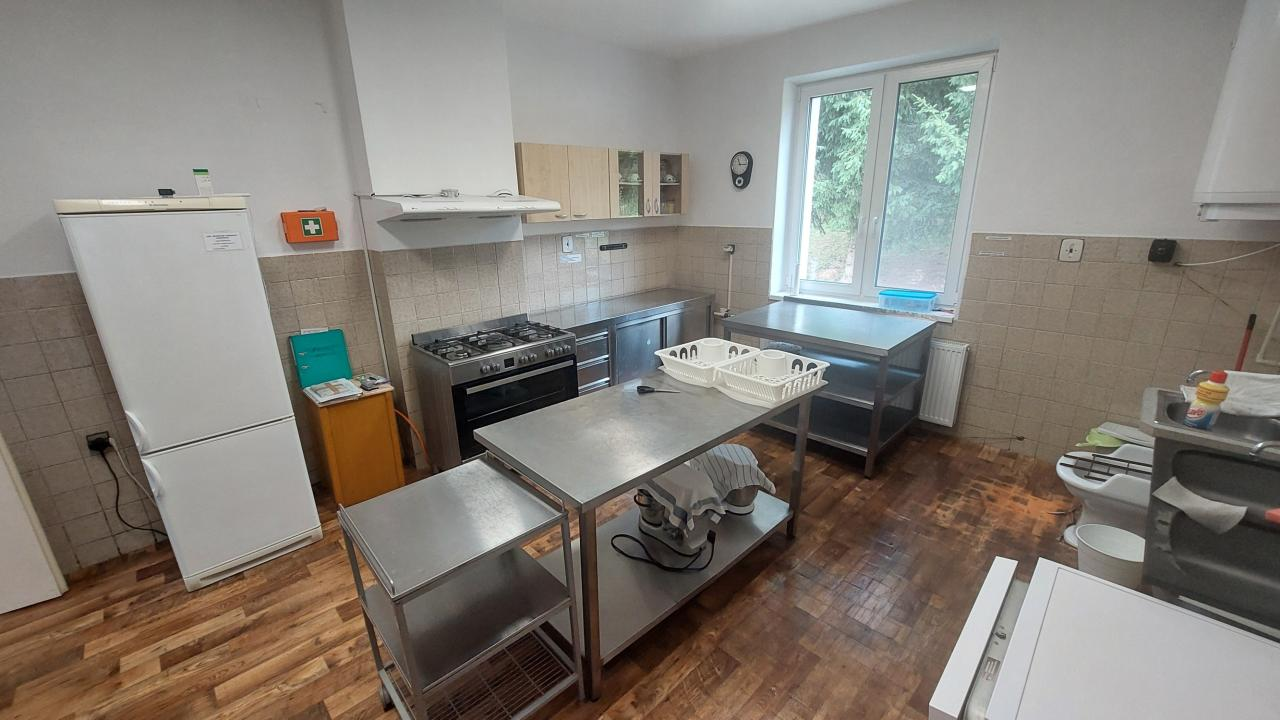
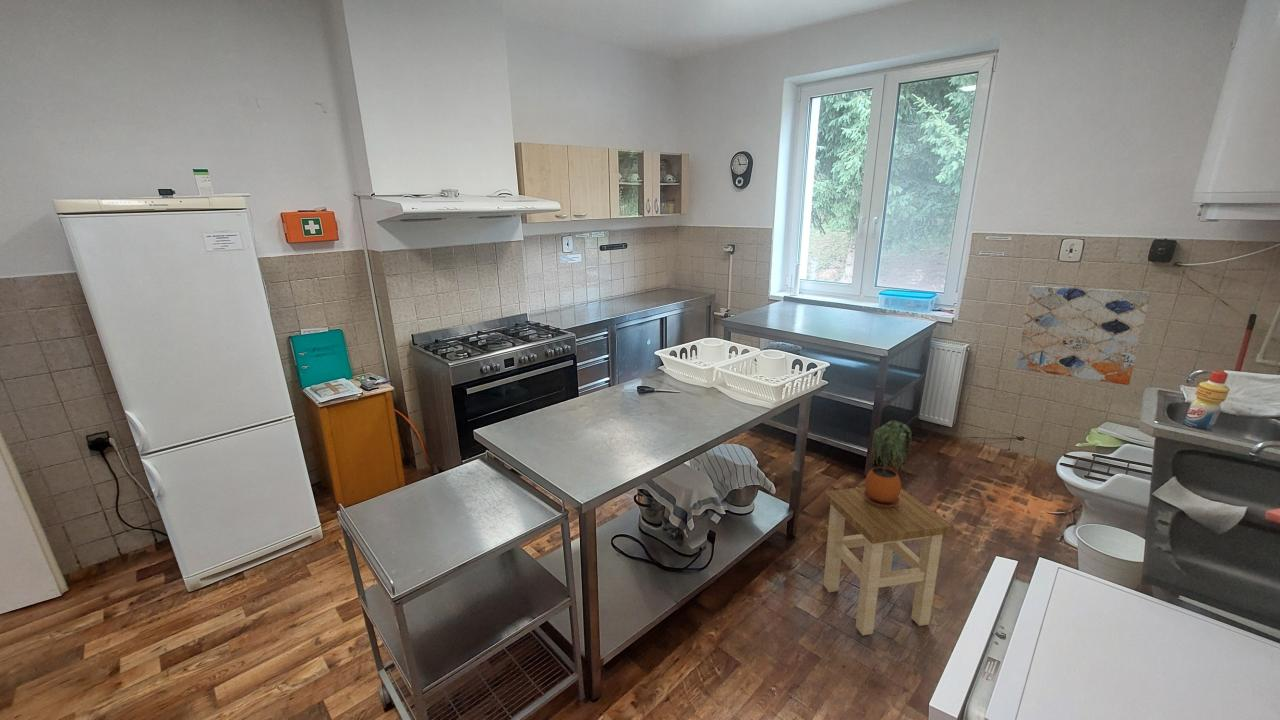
+ wall art (1078, 333)
+ stool (879, 556)
+ potted plant (888, 461)
